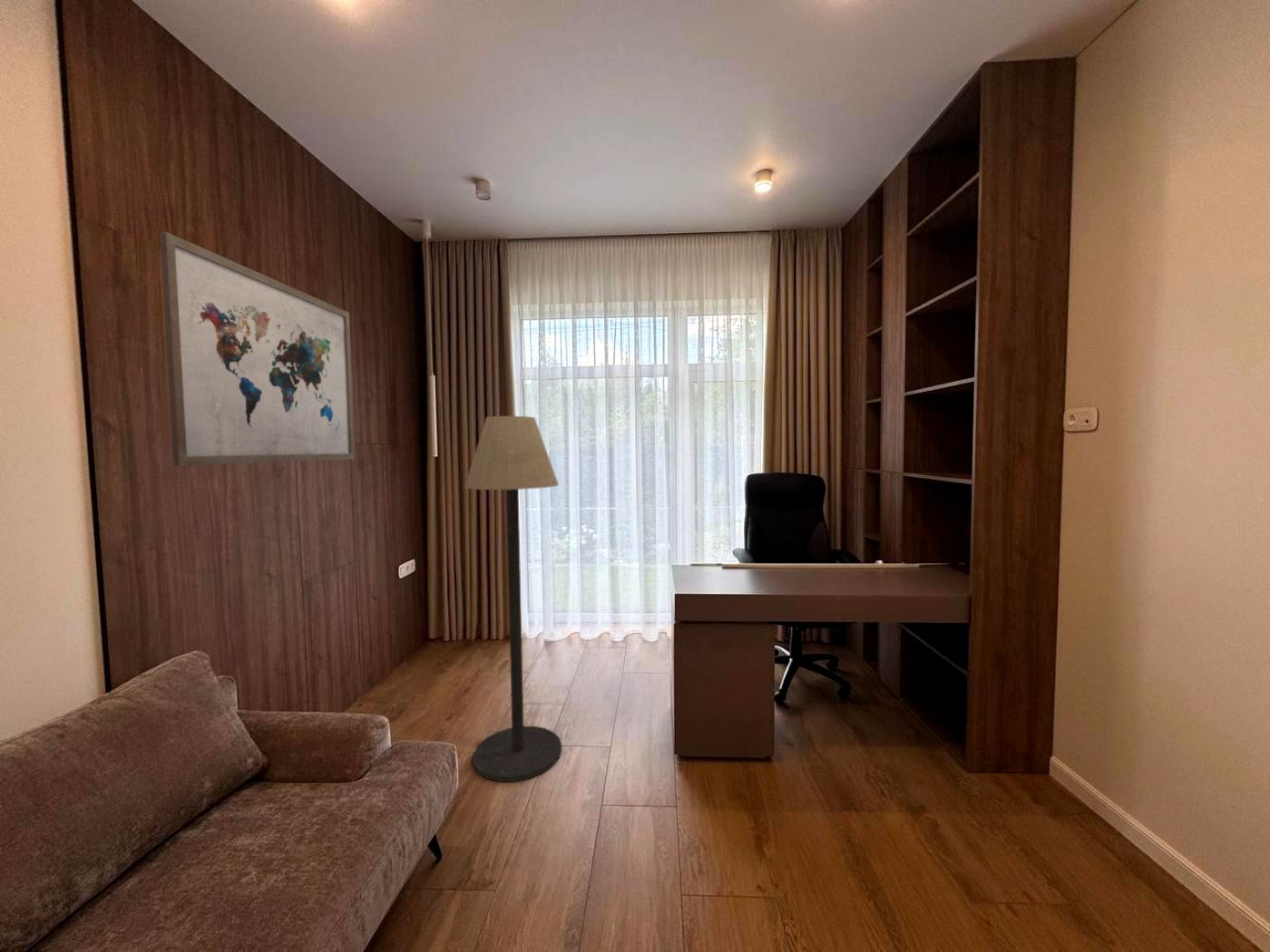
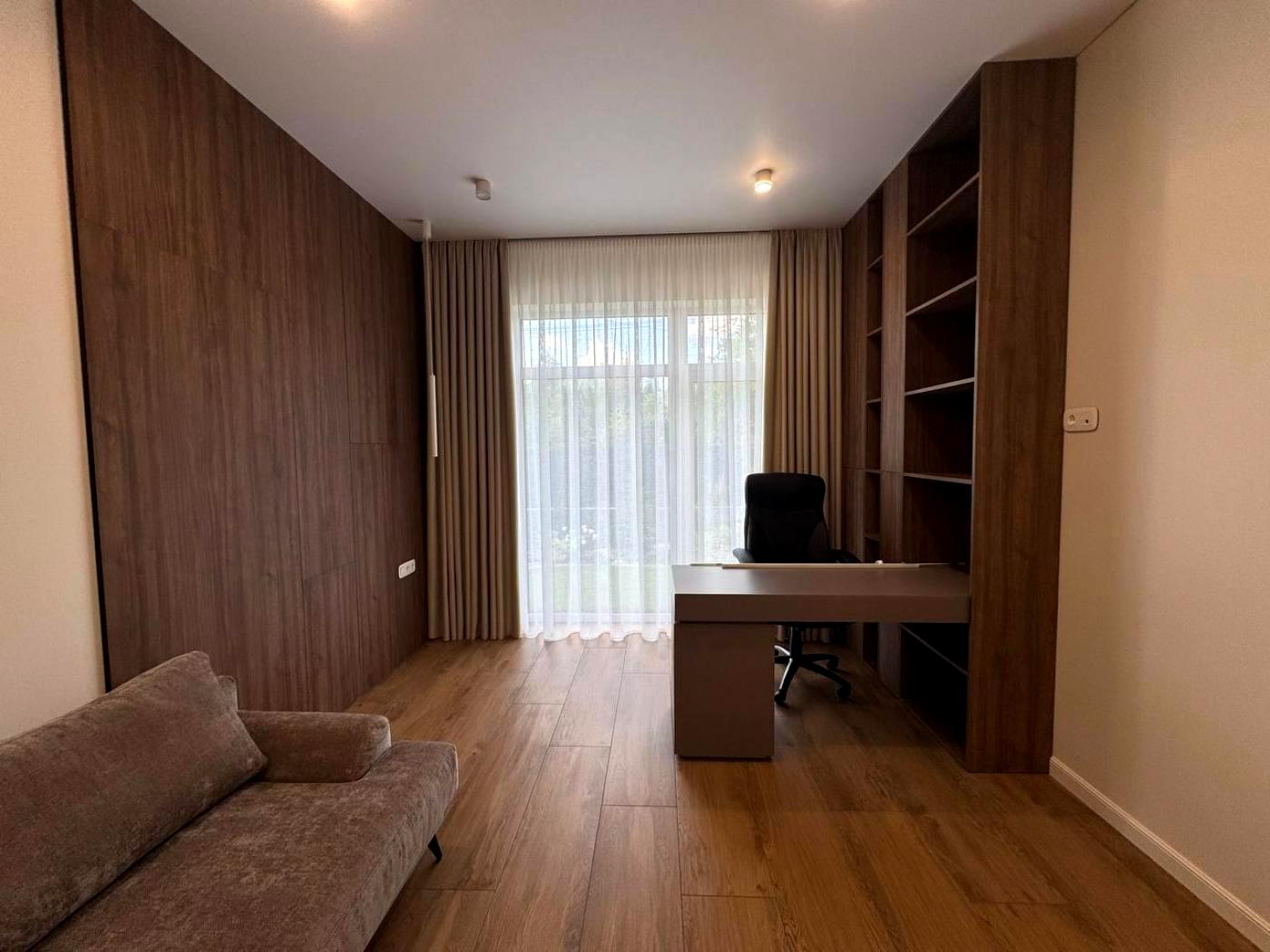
- wall art (280, 372)
- floor lamp (514, 588)
